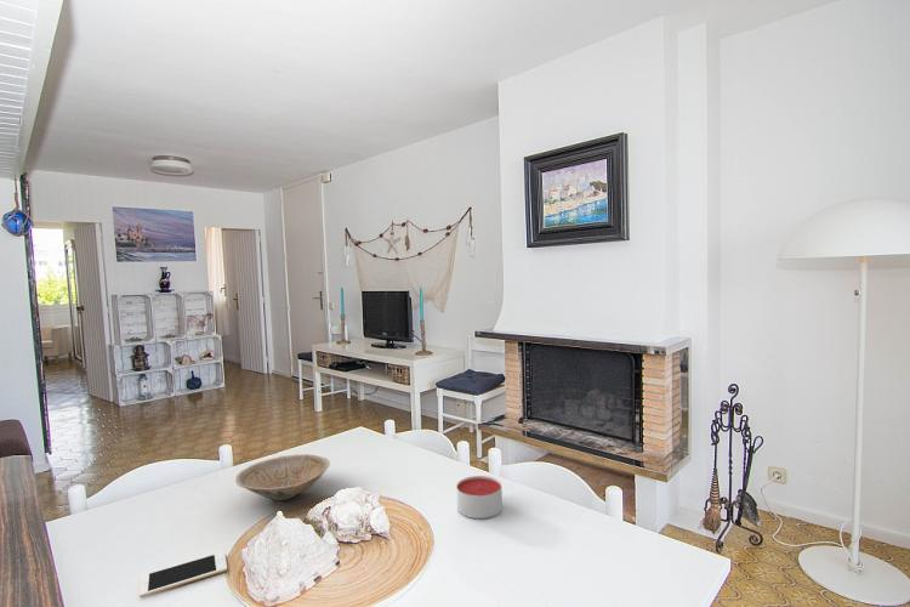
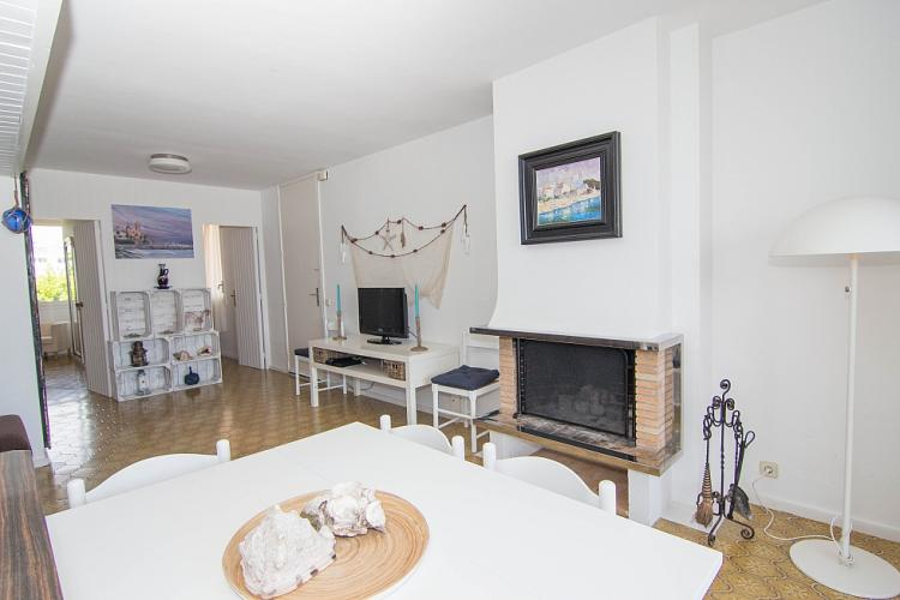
- bowl (284, 481)
- cell phone (184, 572)
- candle (479, 495)
